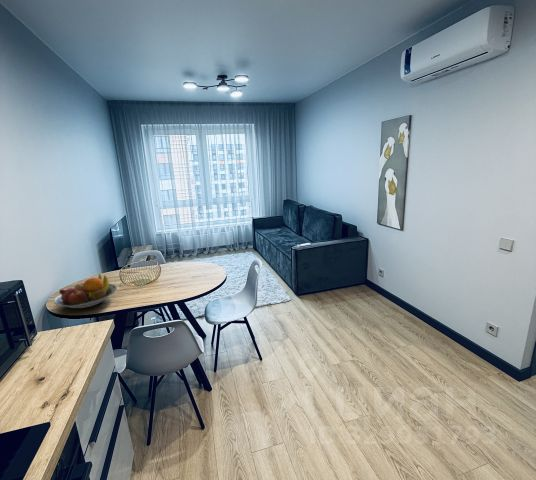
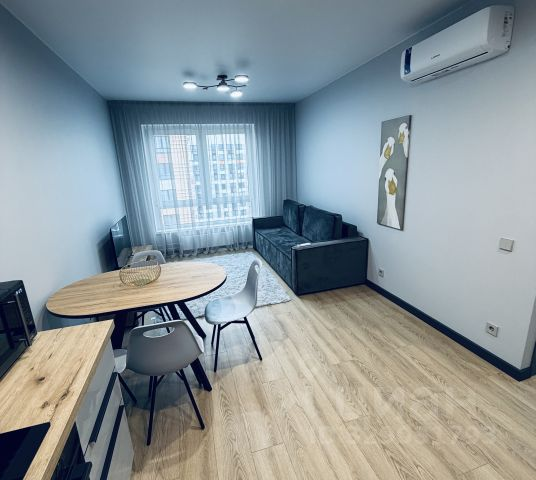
- fruit bowl (86, 291)
